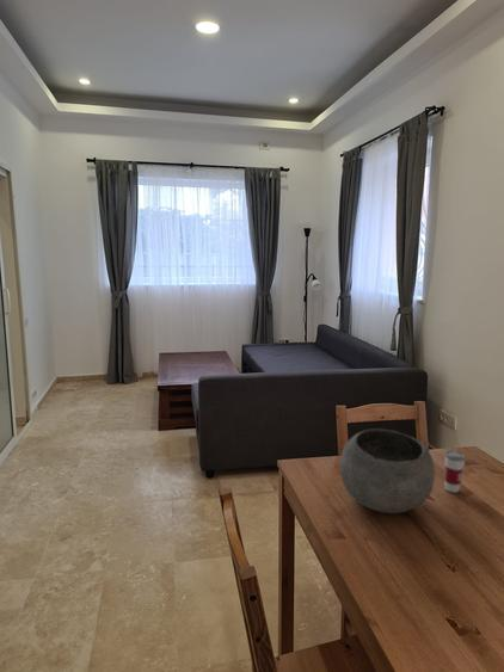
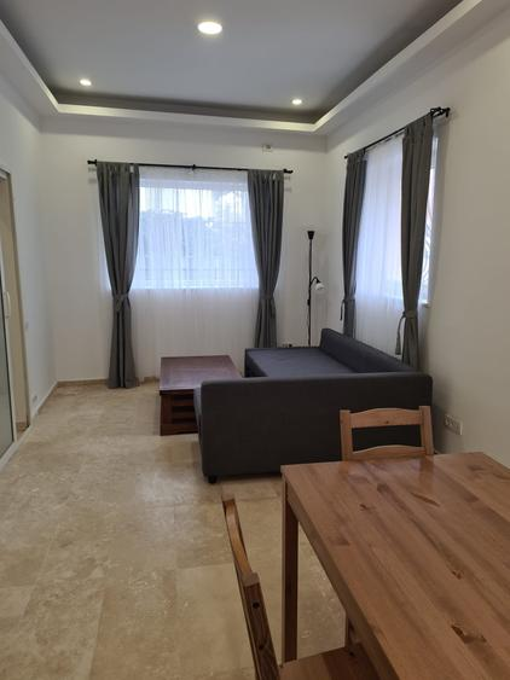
- cup (454, 466)
- bowl (386, 470)
